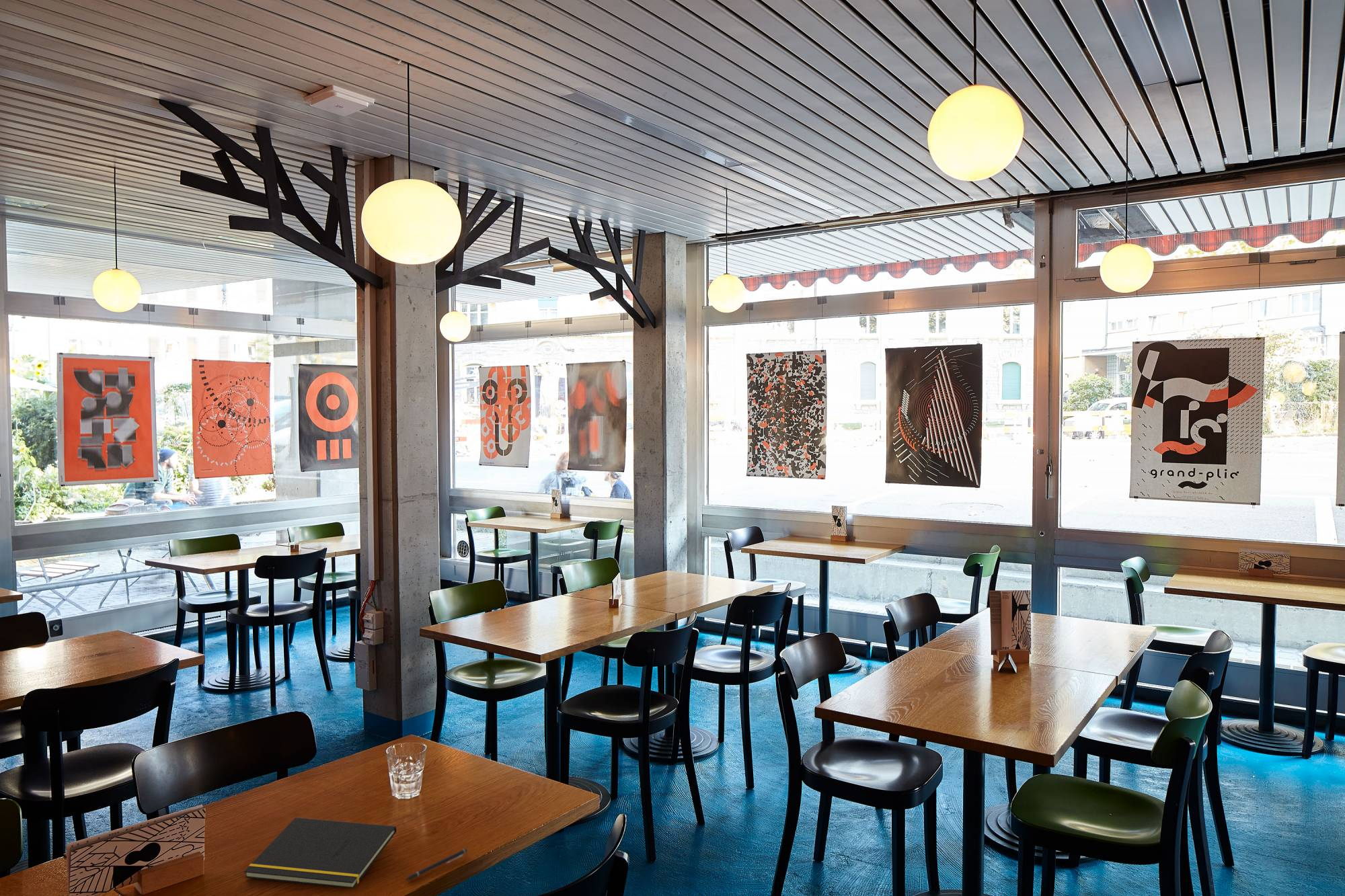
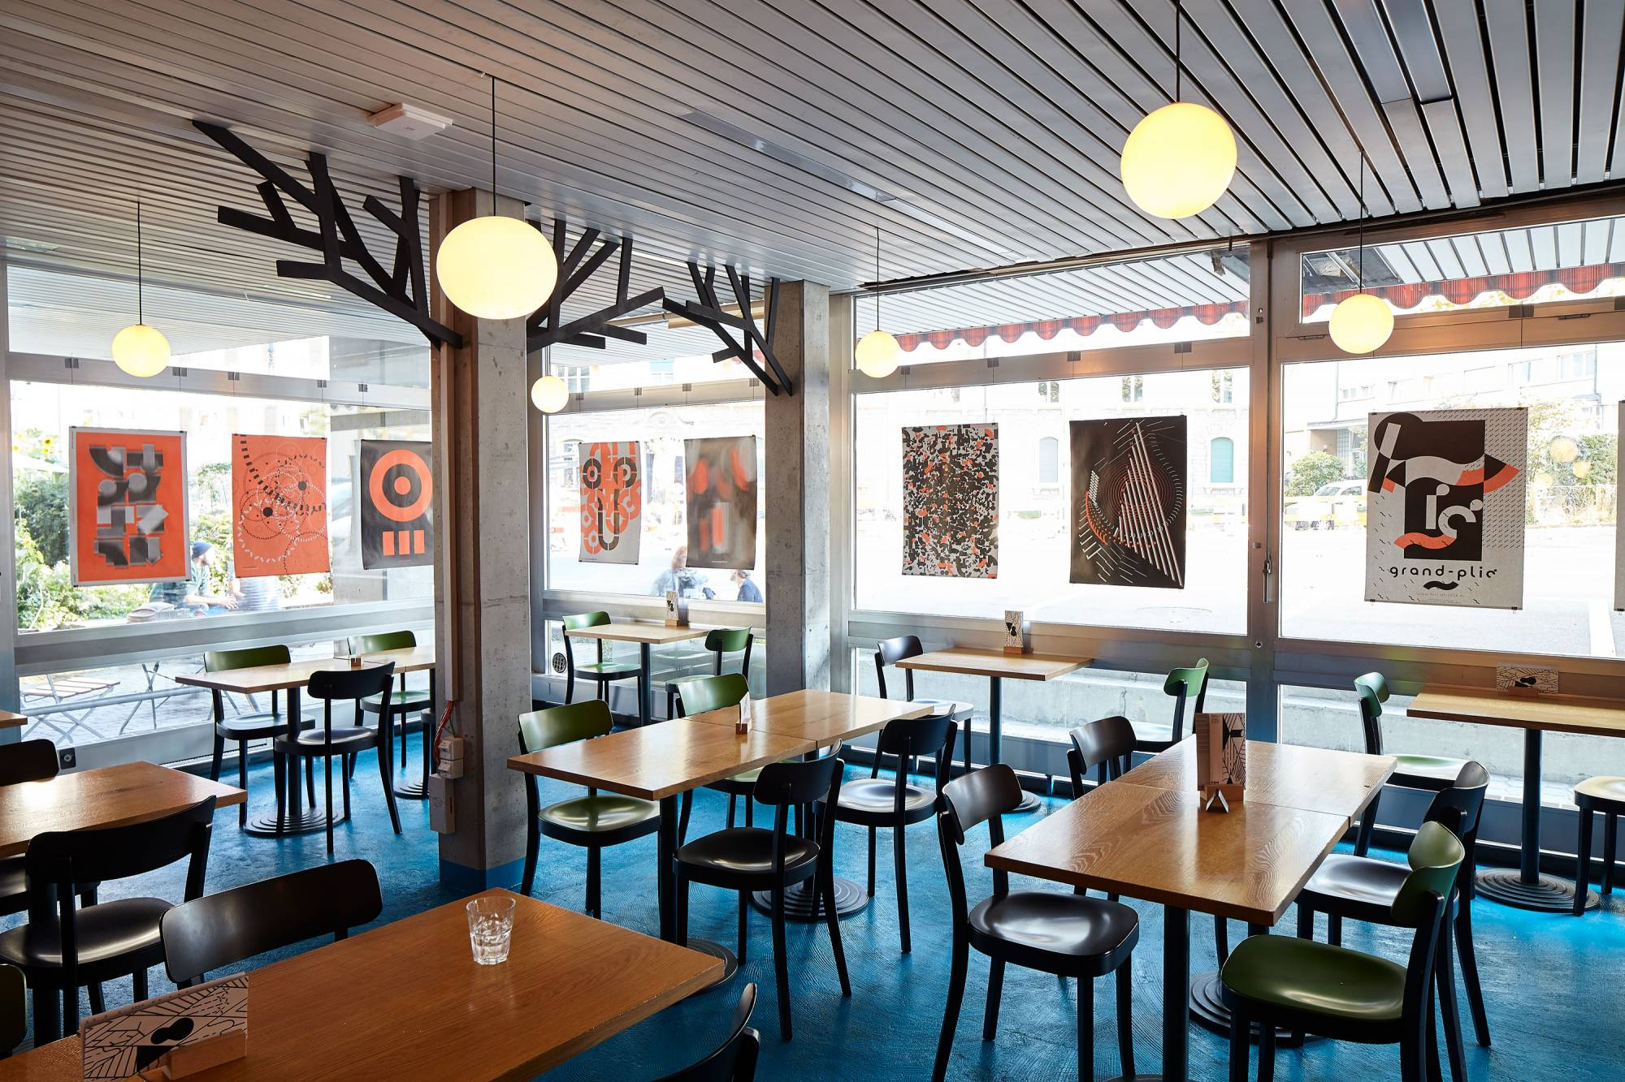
- pen (436, 864)
- notepad (323, 851)
